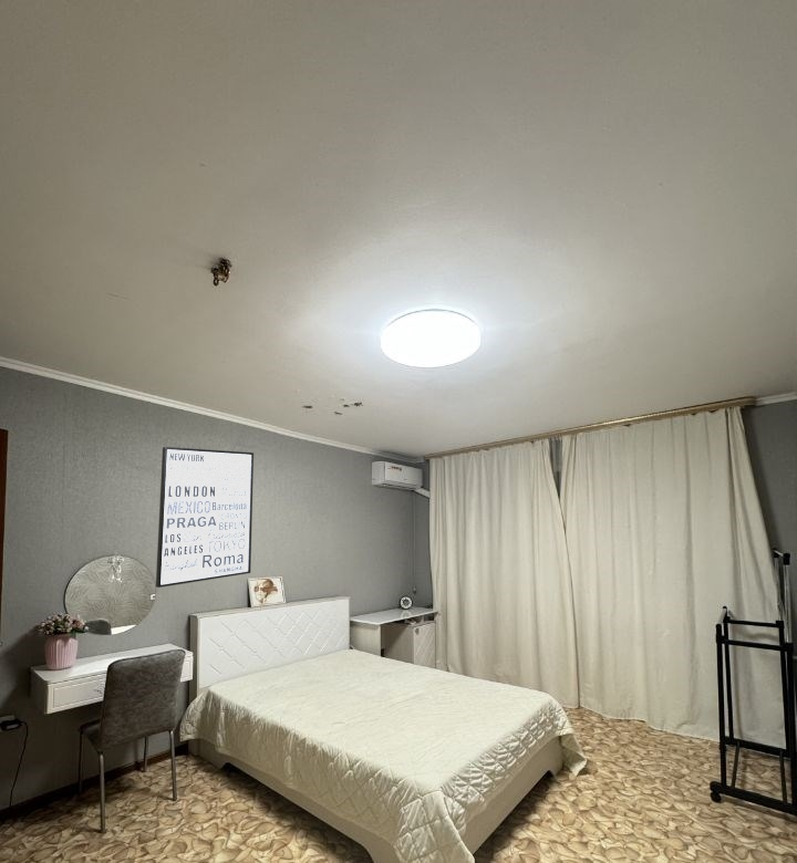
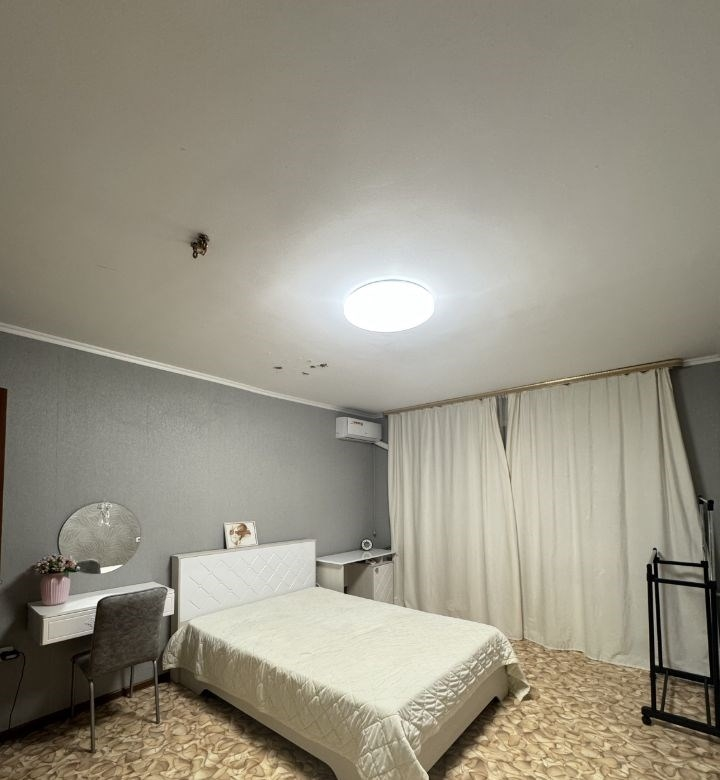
- wall art (208, 513)
